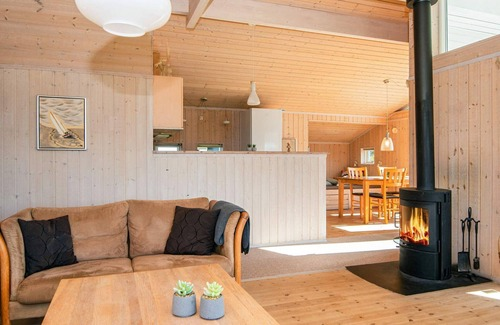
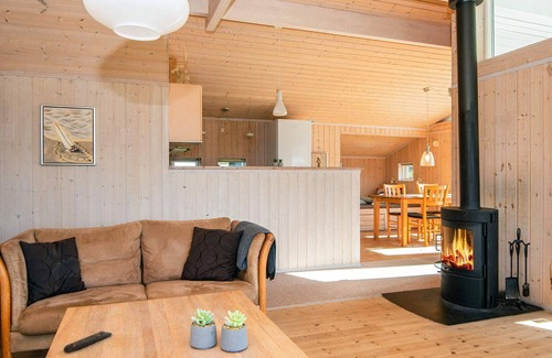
+ remote control (88, 340)
